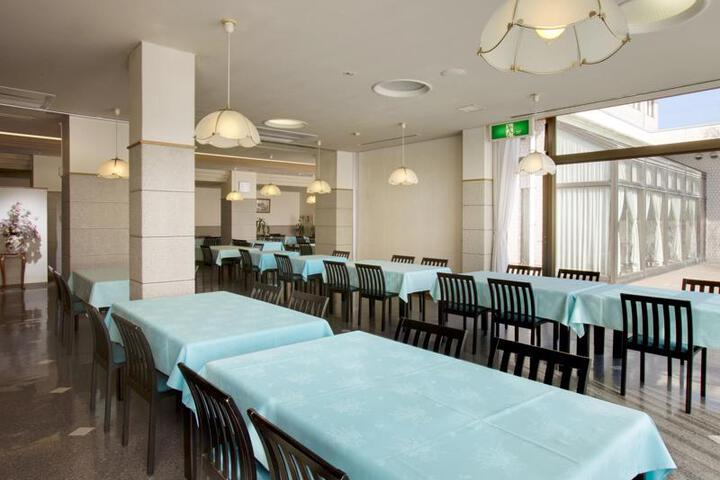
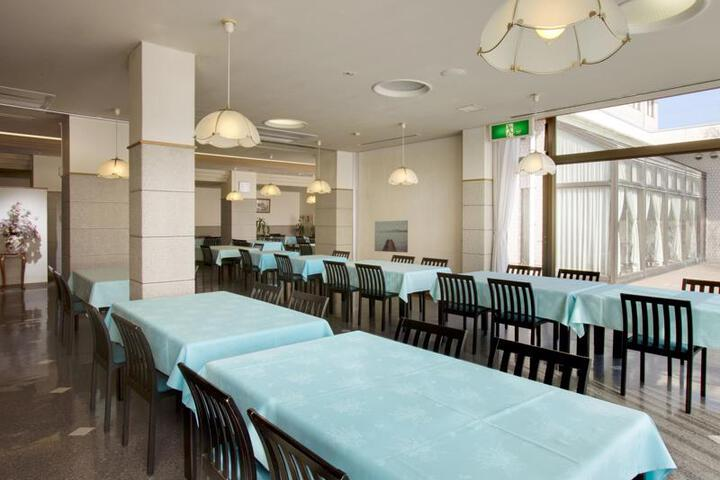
+ wall art (390, 236)
